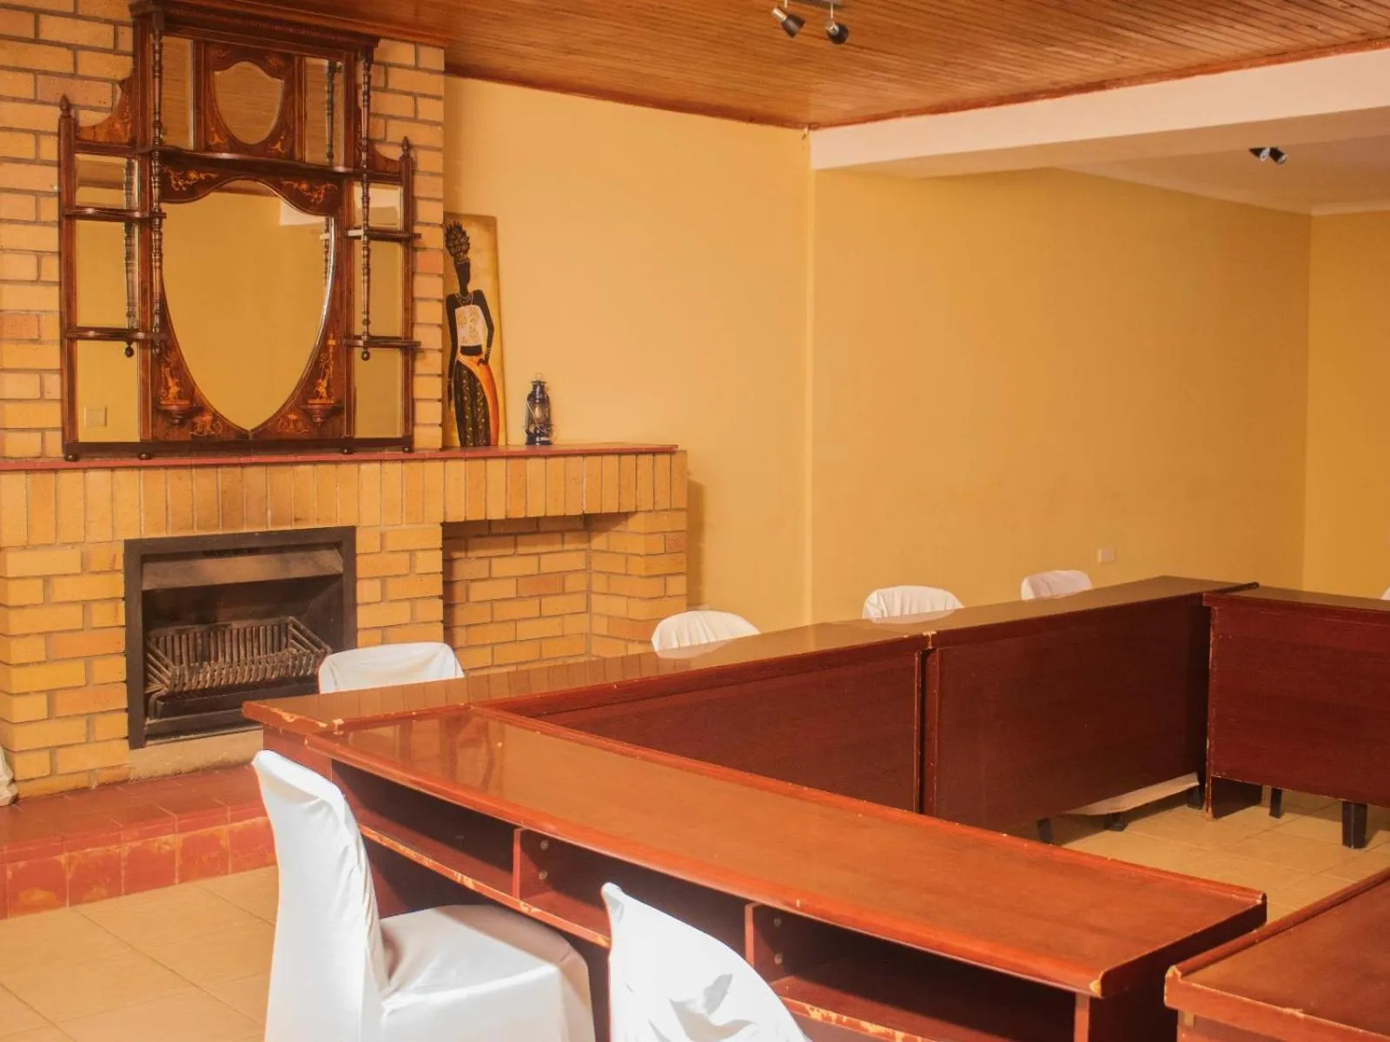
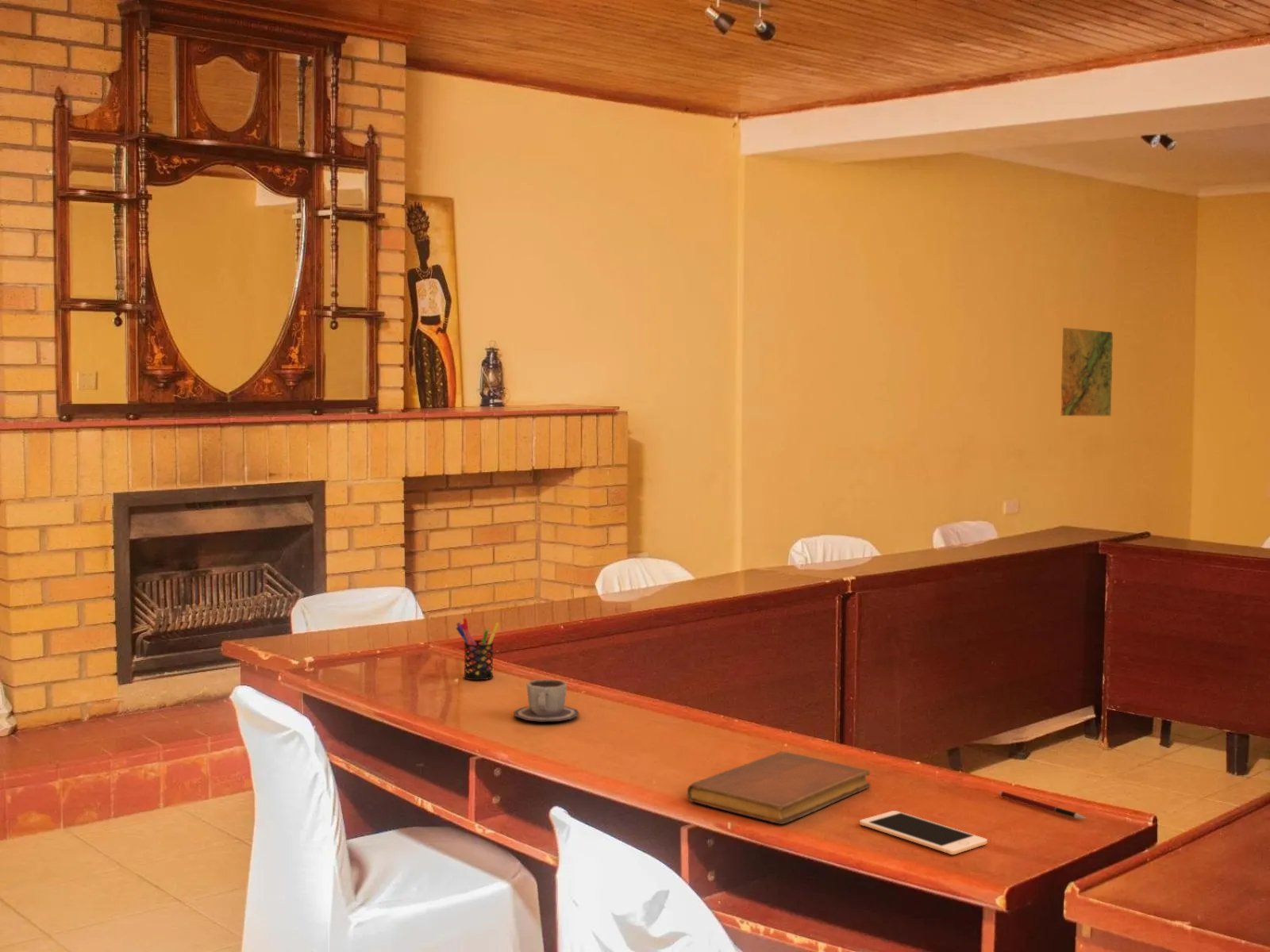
+ notebook (780, 785)
+ pen (1041, 805)
+ cell phone (922, 831)
+ pen holder (478, 647)
+ map (1087, 373)
+ cup (546, 700)
